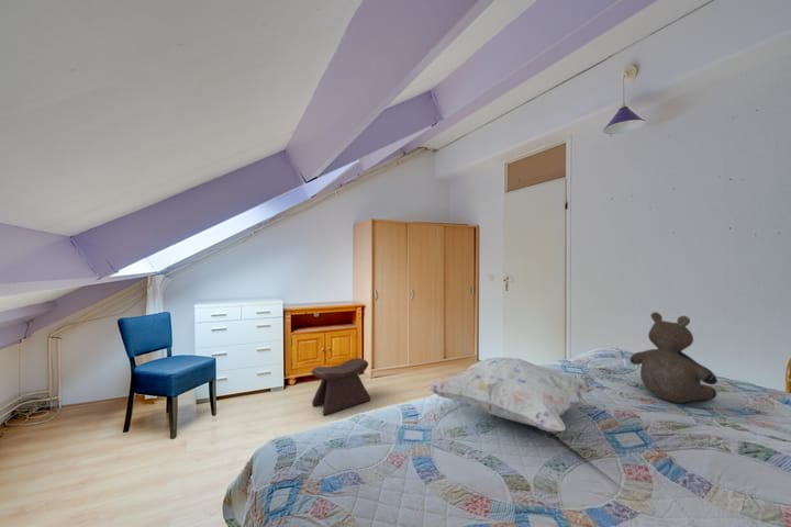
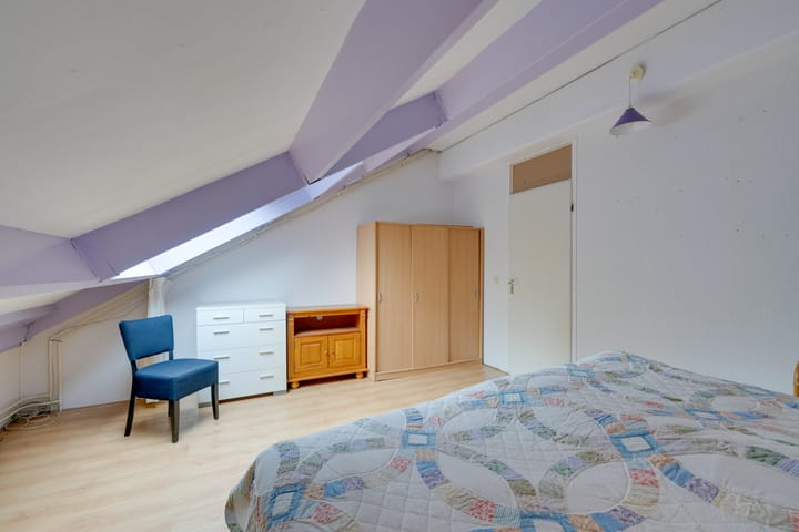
- stool (341, 383)
- teddy bear (676, 355)
- decorative pillow (512, 386)
